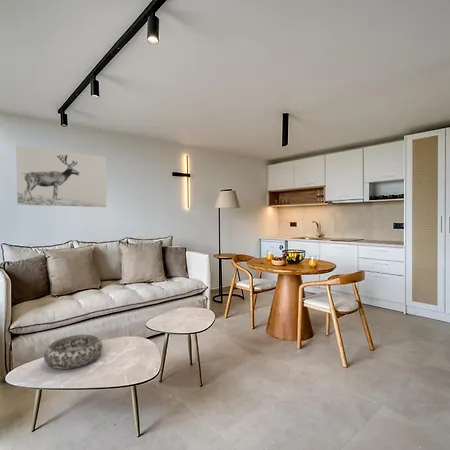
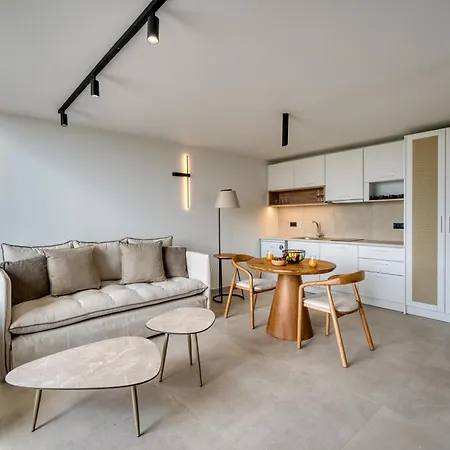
- wall art (65, 178)
- decorative bowl (74, 350)
